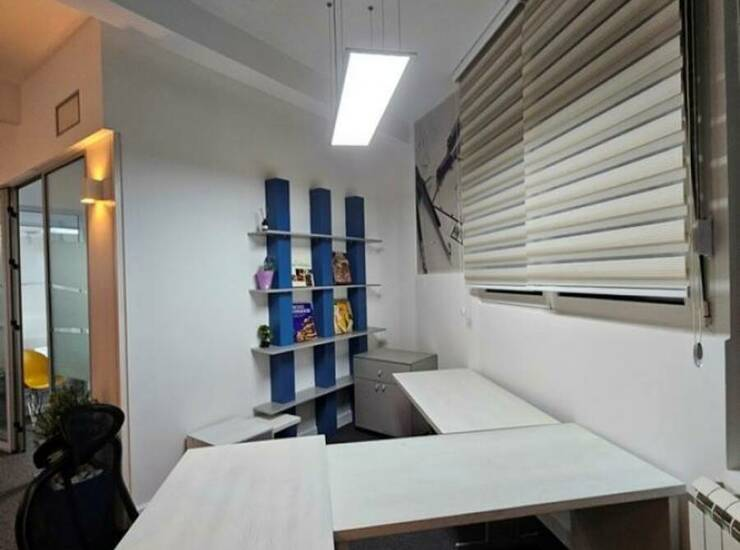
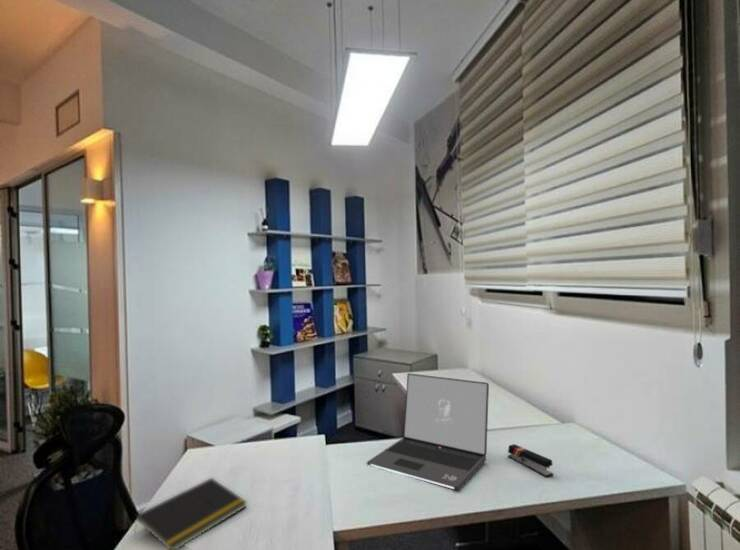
+ stapler (529, 458)
+ laptop (429, 423)
+ notepad (194, 510)
